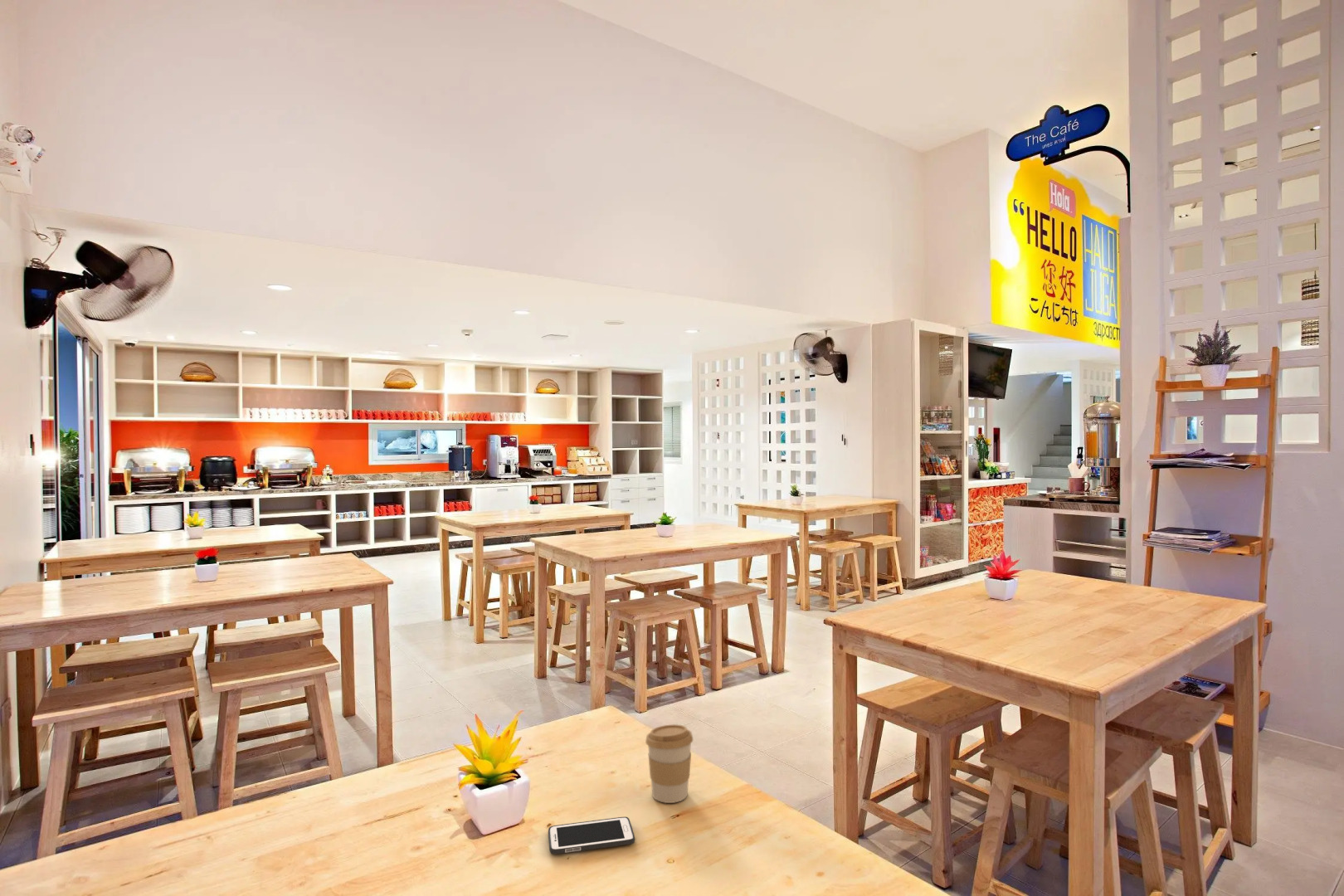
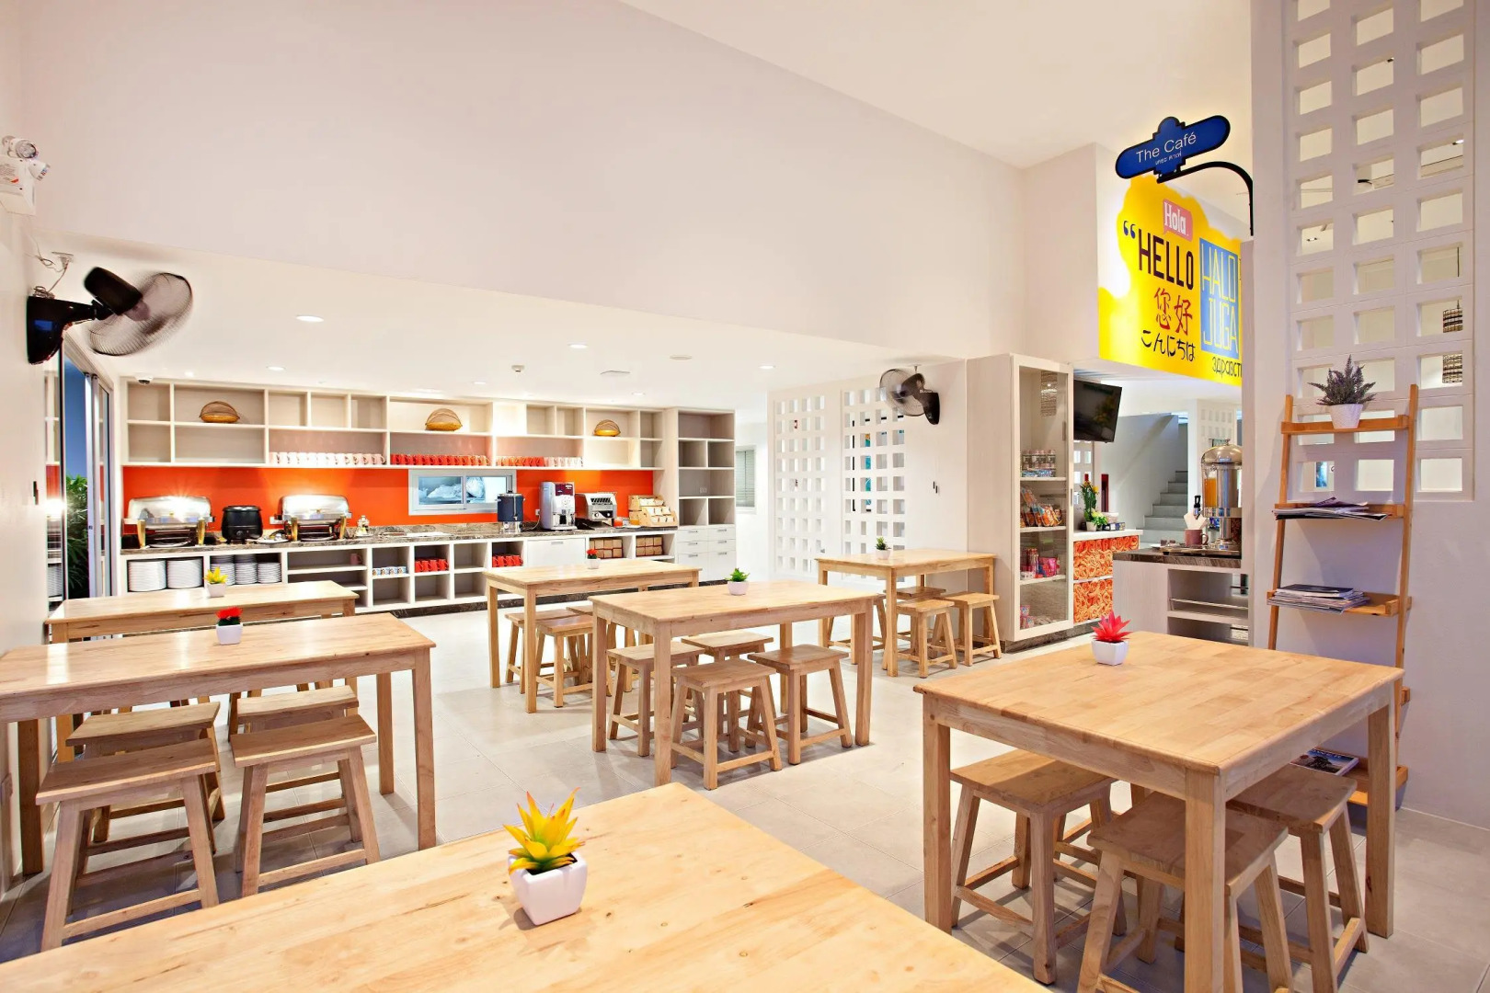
- coffee cup (670, 761)
- cell phone (591, 835)
